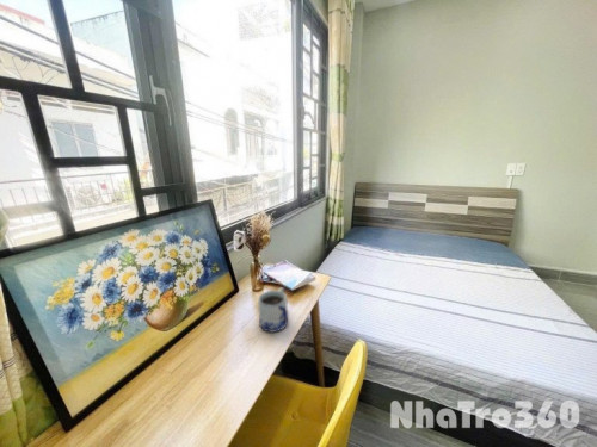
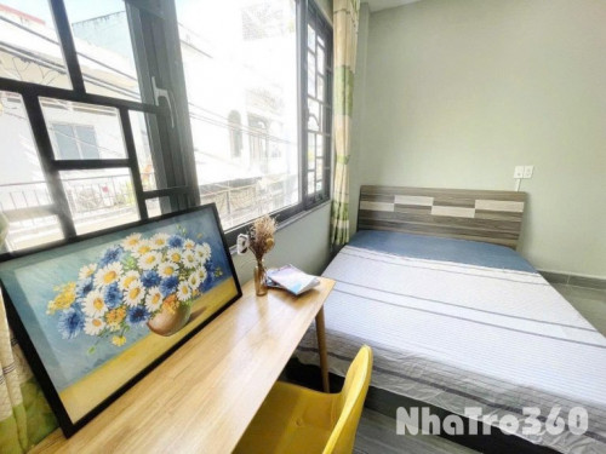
- mug (273, 308)
